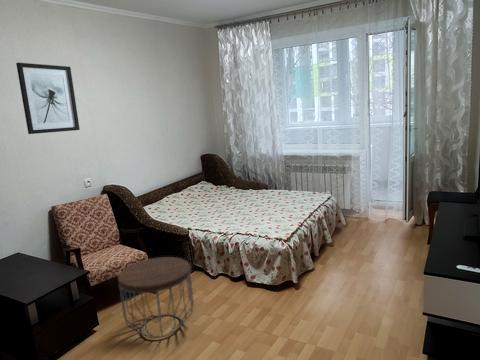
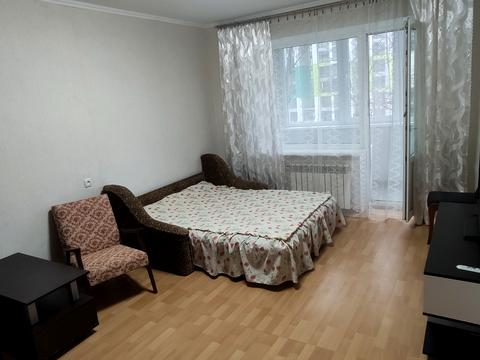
- side table (158, 298)
- wall art (50, 98)
